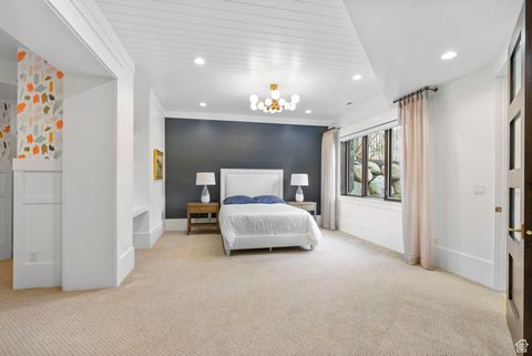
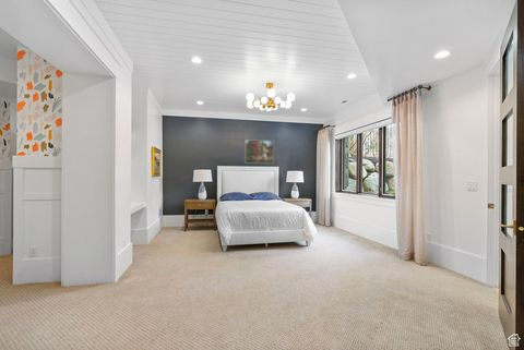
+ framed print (259, 152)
